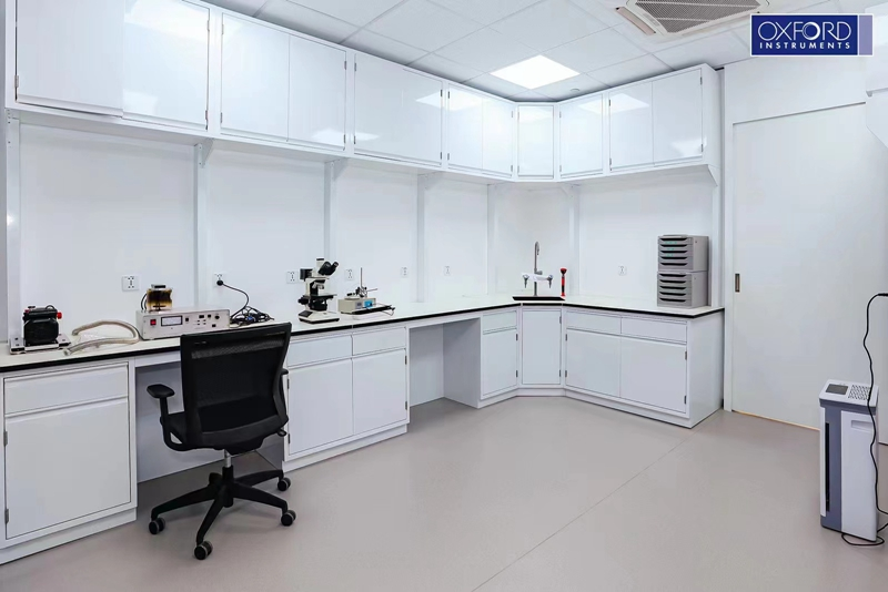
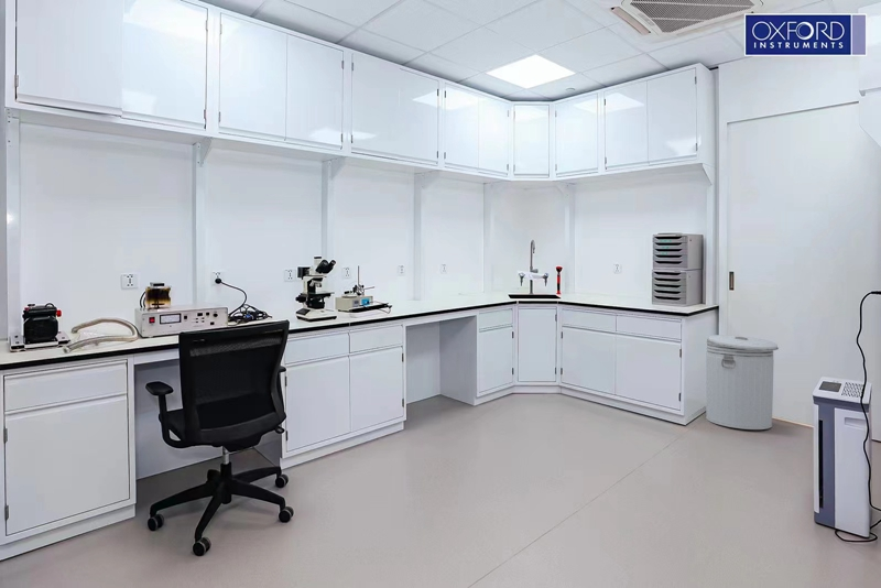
+ can (740, 379)
